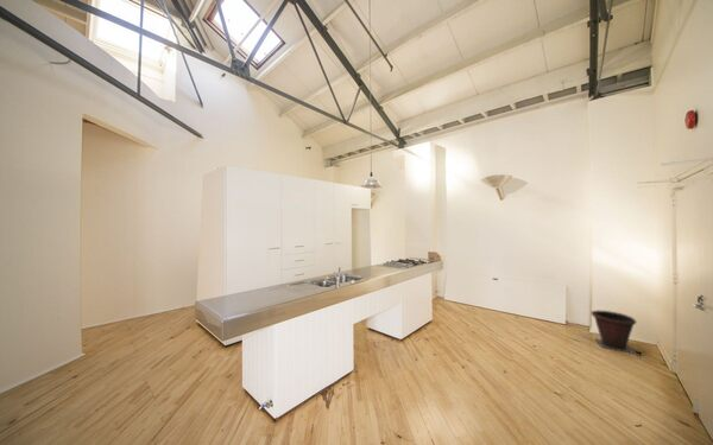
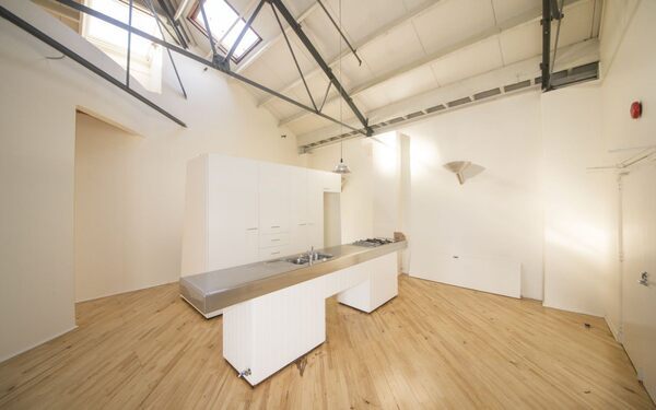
- bucket (613, 329)
